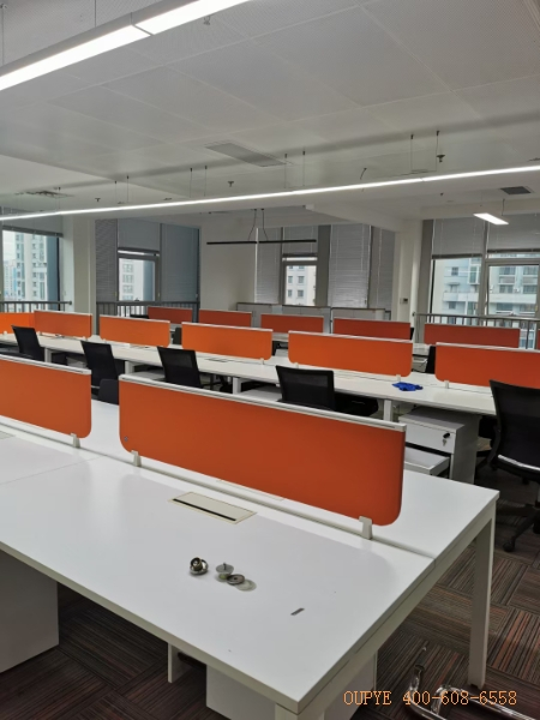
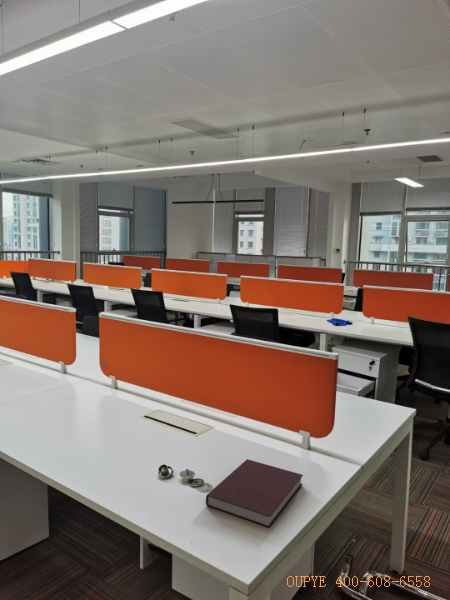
+ notebook (256, 489)
